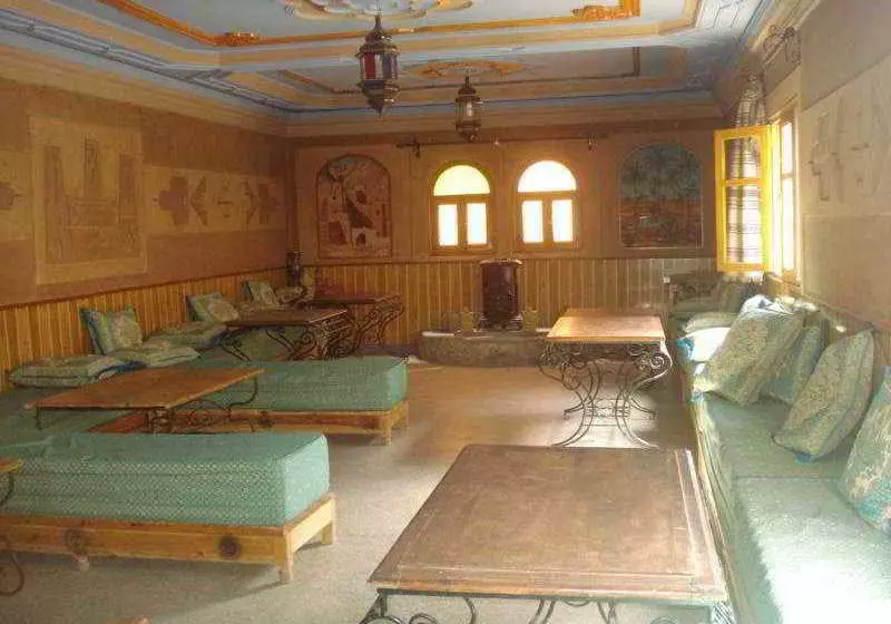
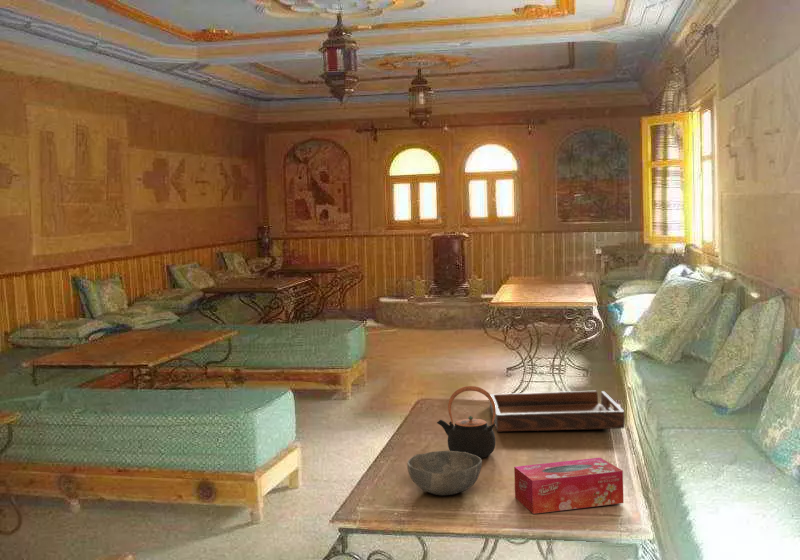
+ bowl (444, 475)
+ tissue box (568, 484)
+ serving tray (553, 409)
+ teapot (466, 420)
